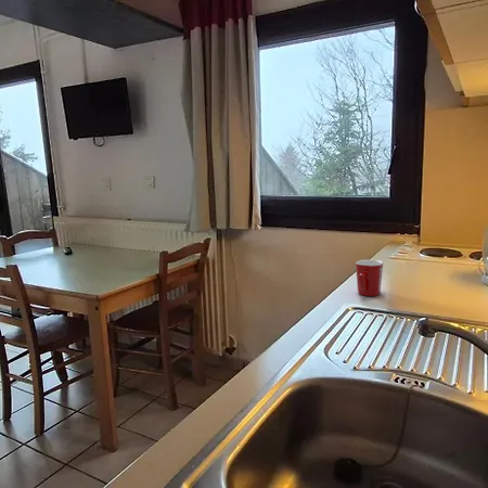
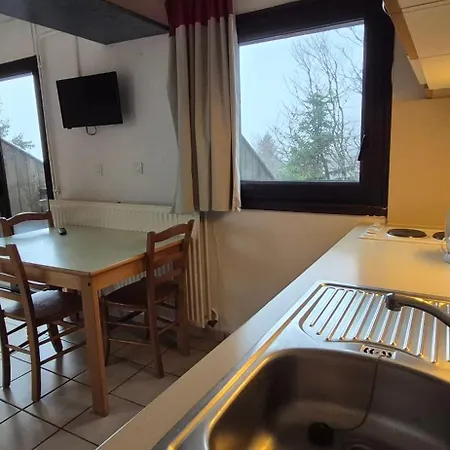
- mug (367, 279)
